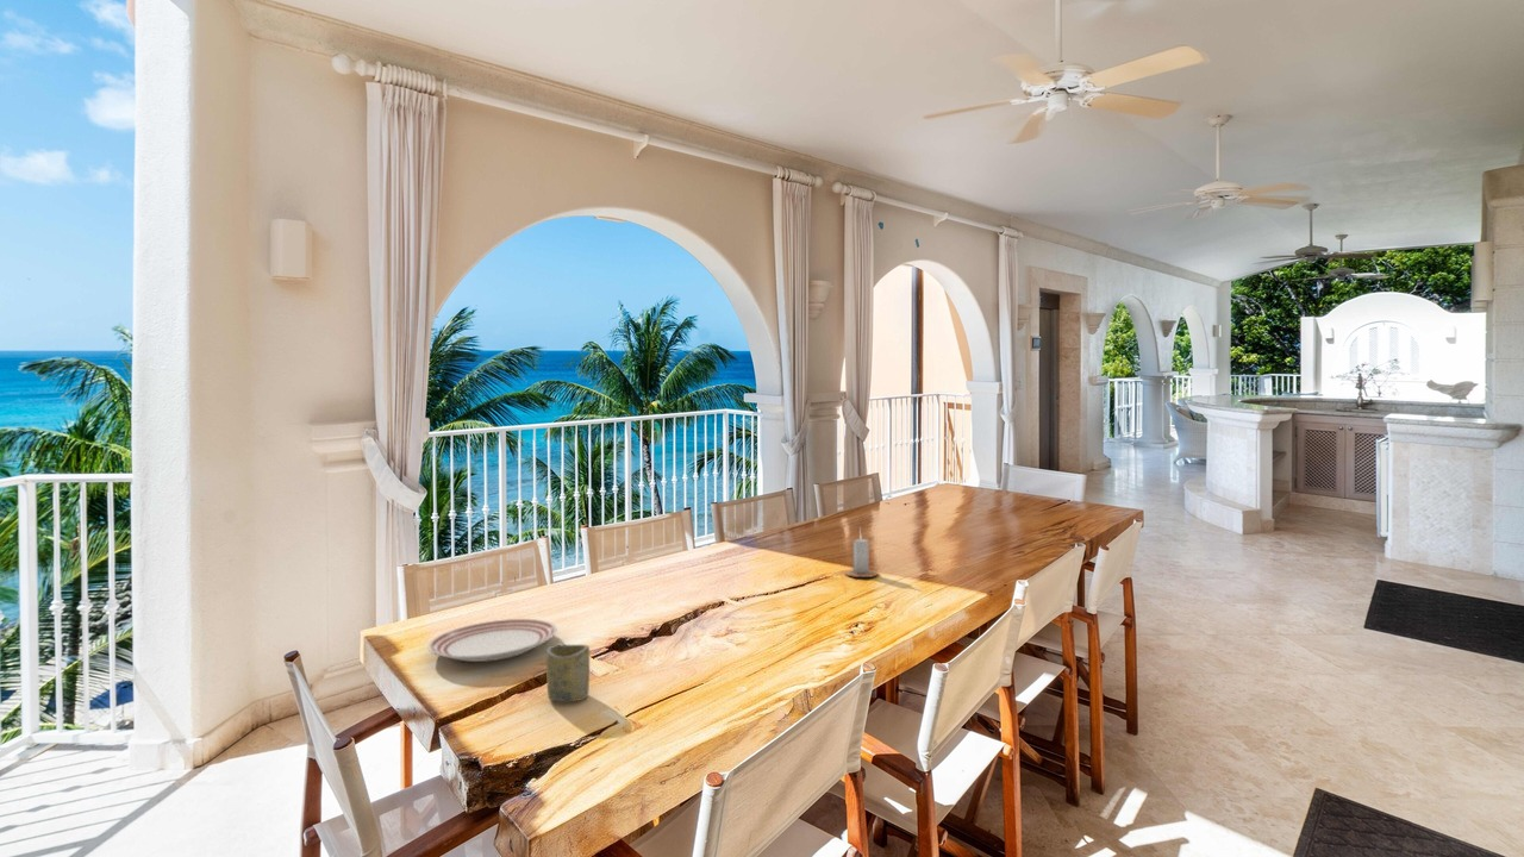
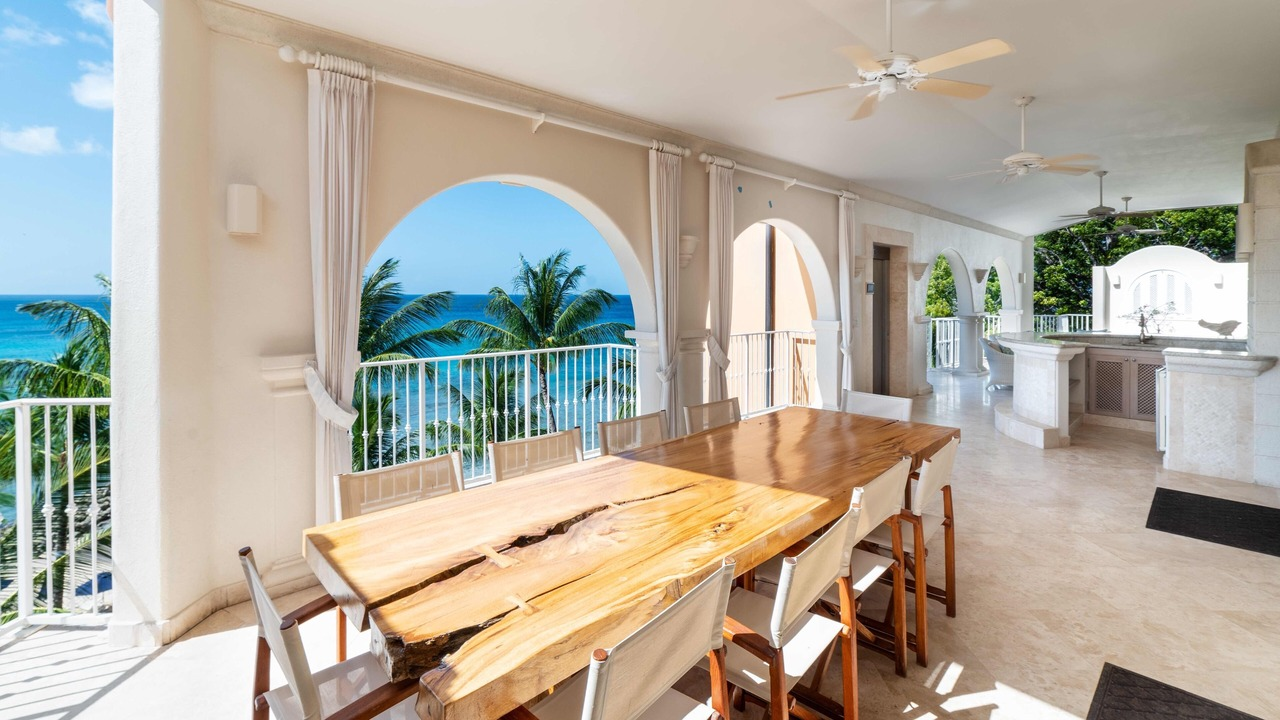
- dinner plate (494, 640)
- cup (568, 673)
- candle (861, 549)
